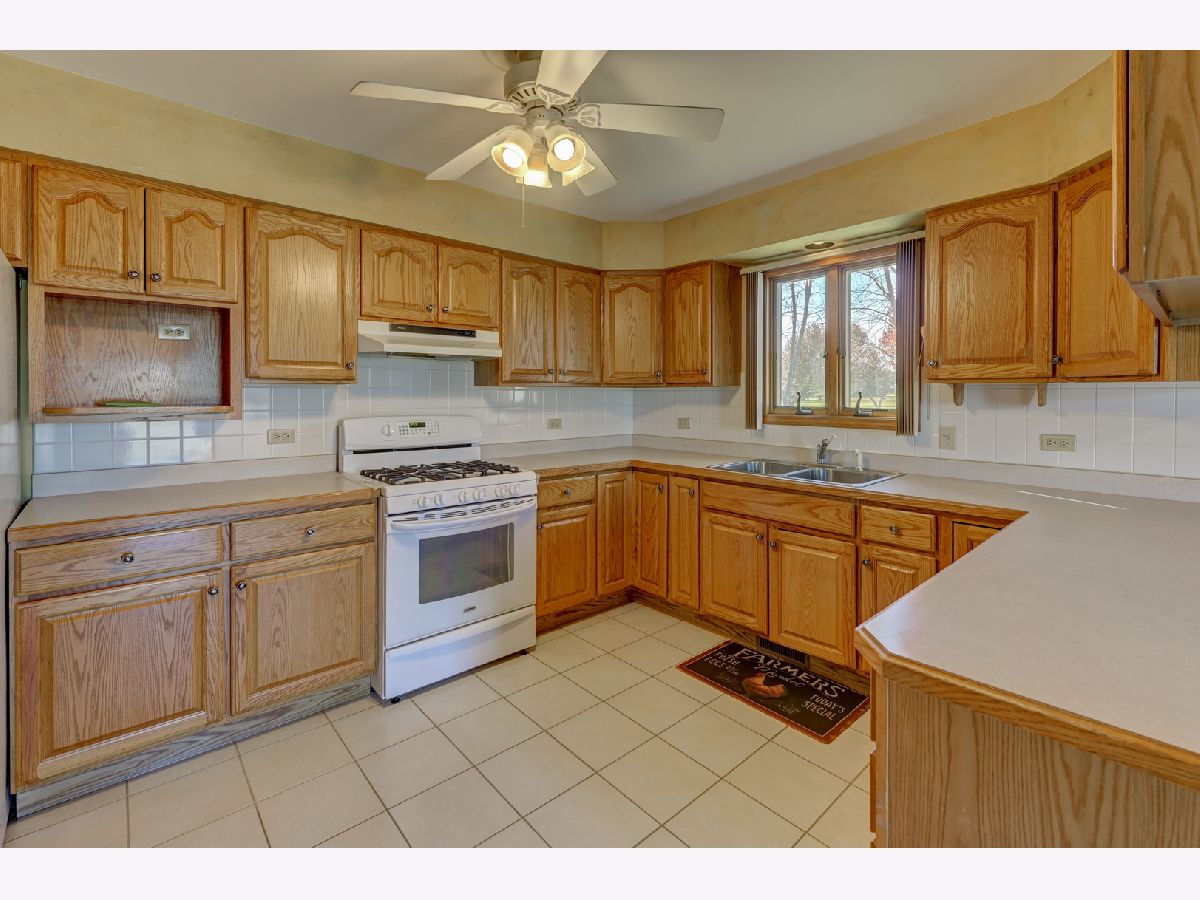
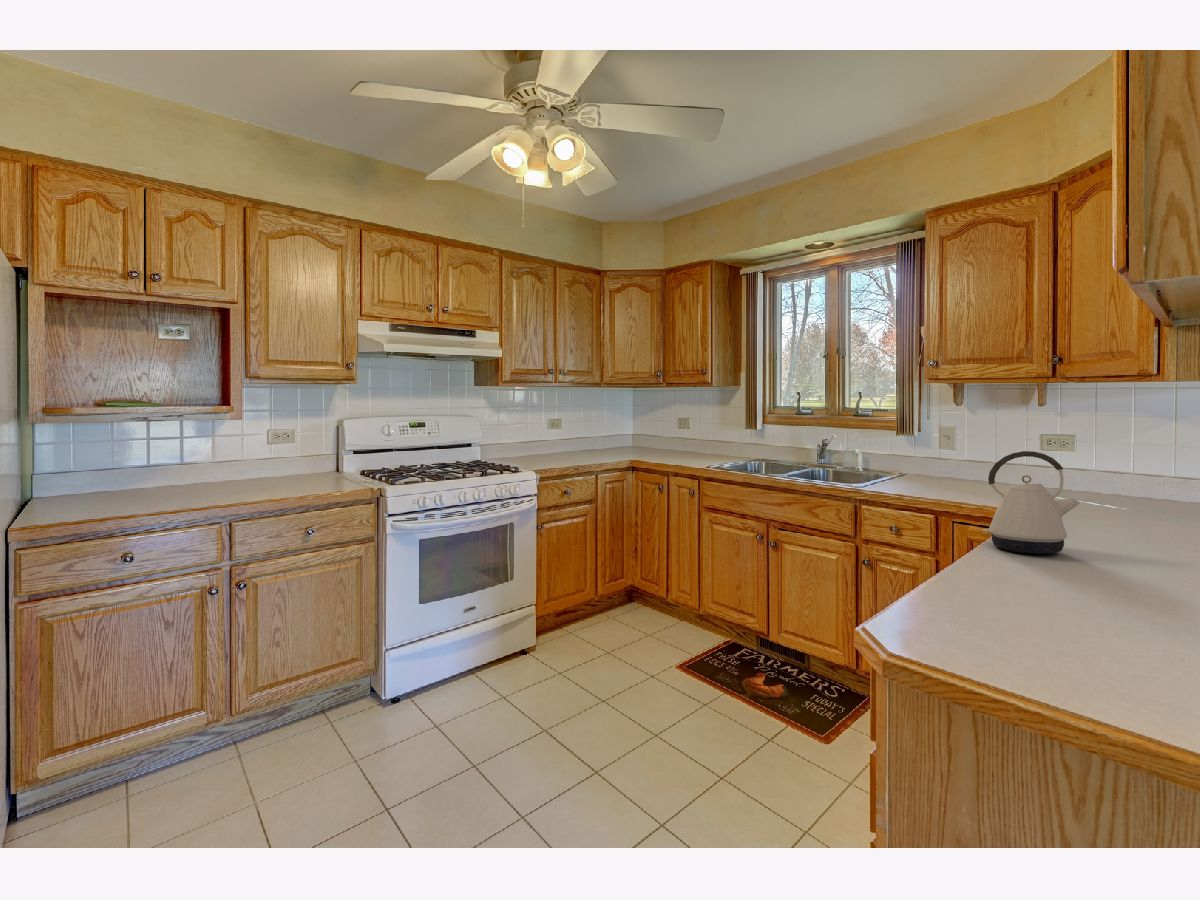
+ kettle (1029, 500)
